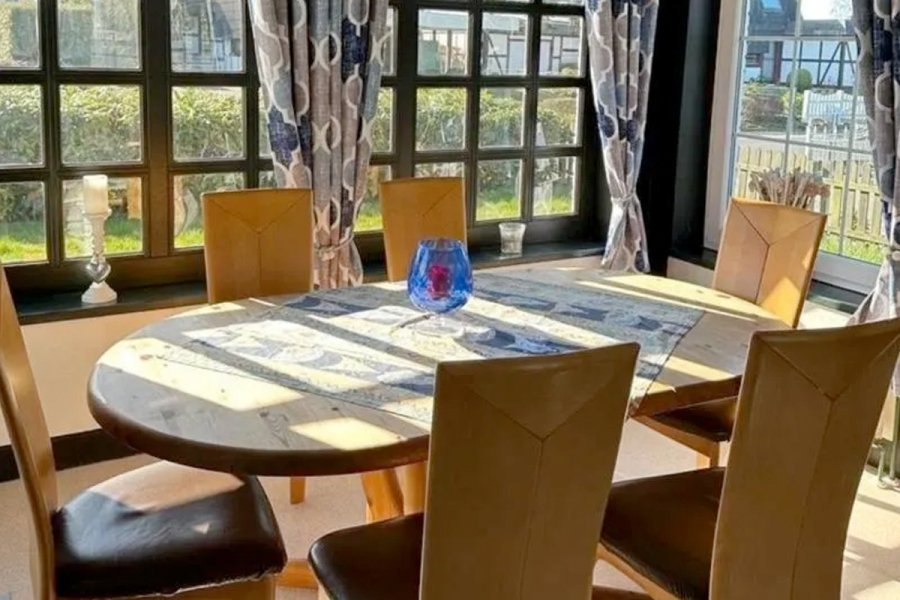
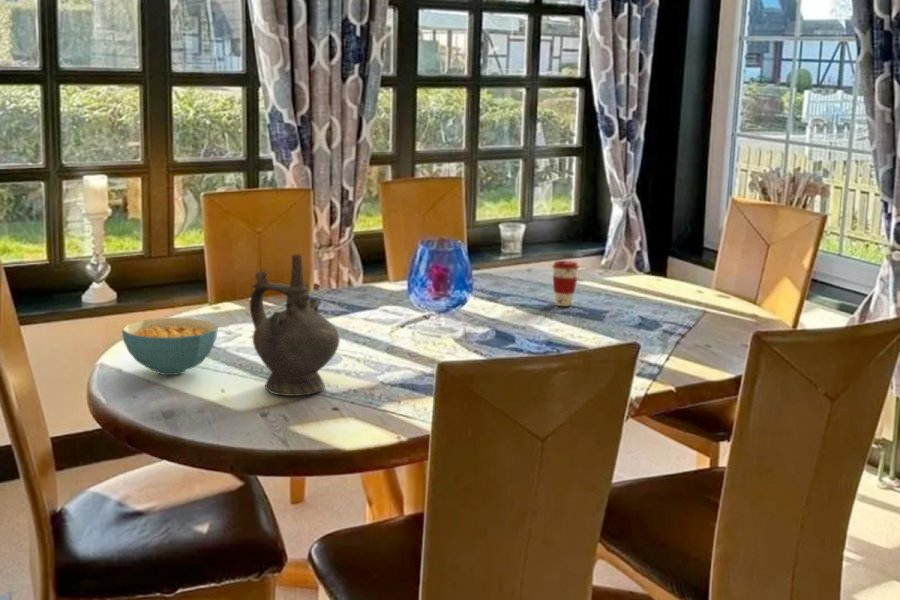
+ cereal bowl (171, 349)
+ ceremonial vessel (291, 321)
+ coffee cup (564, 283)
